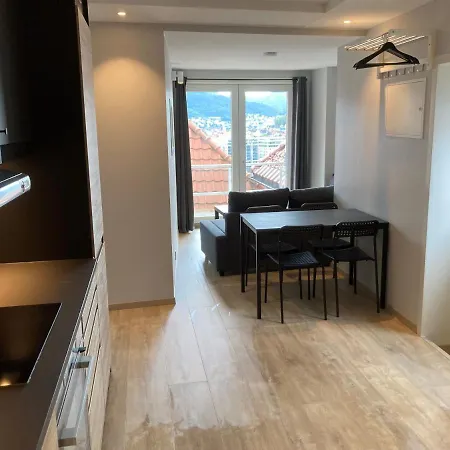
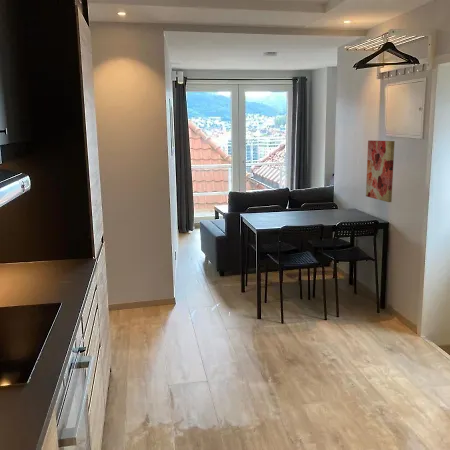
+ wall art (379, 170)
